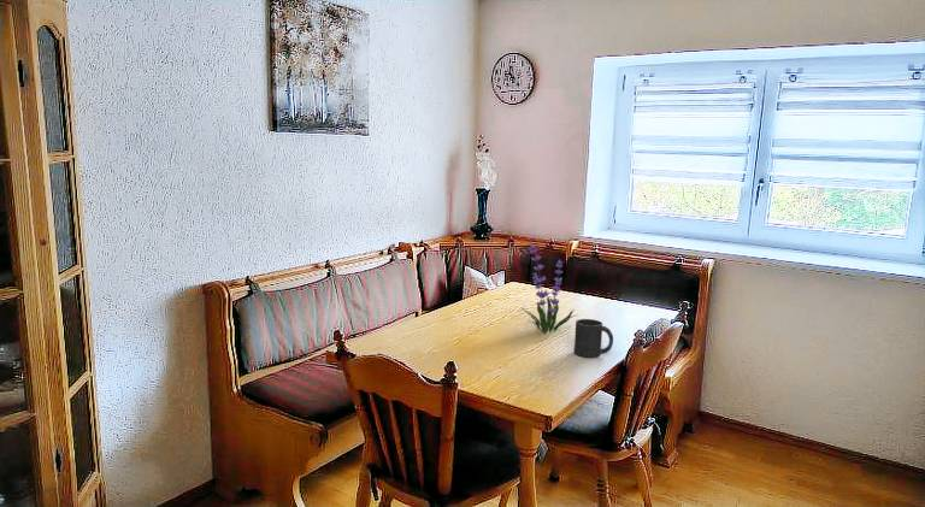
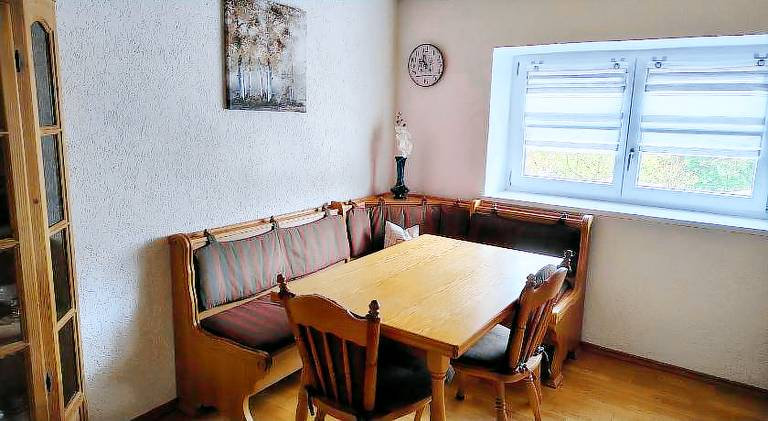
- mug (594, 338)
- plant (546, 290)
